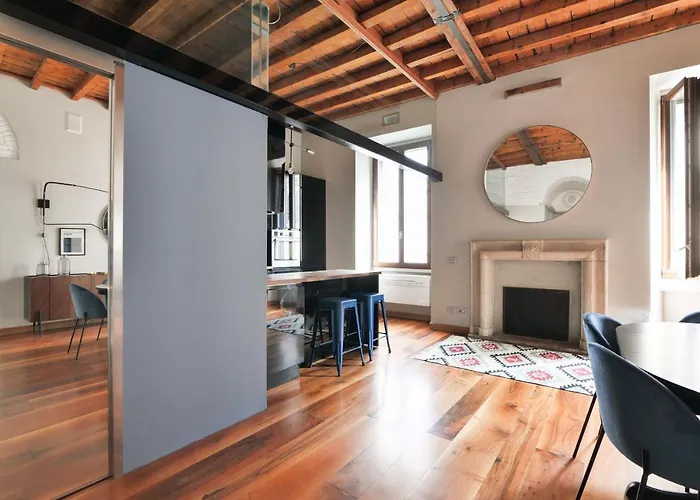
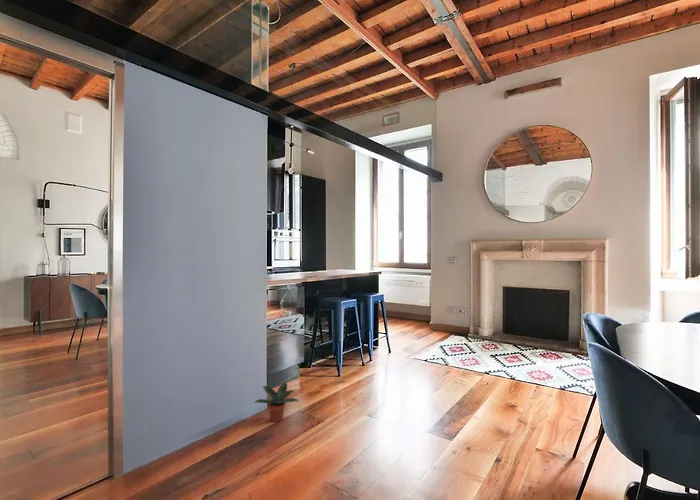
+ potted plant (276, 400)
